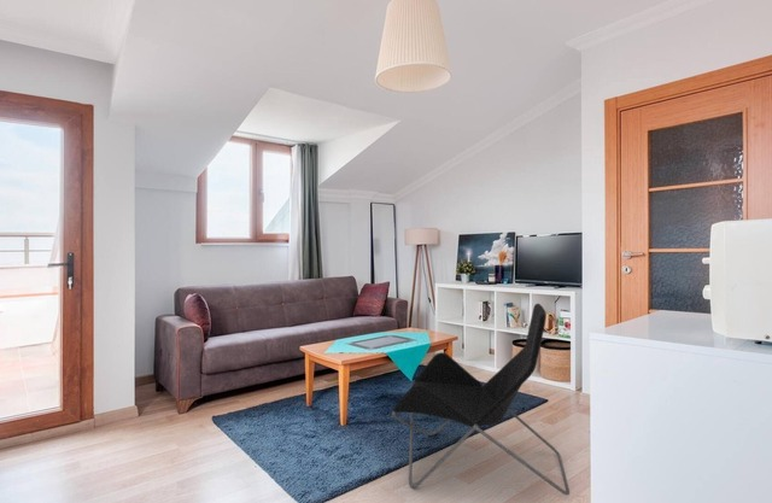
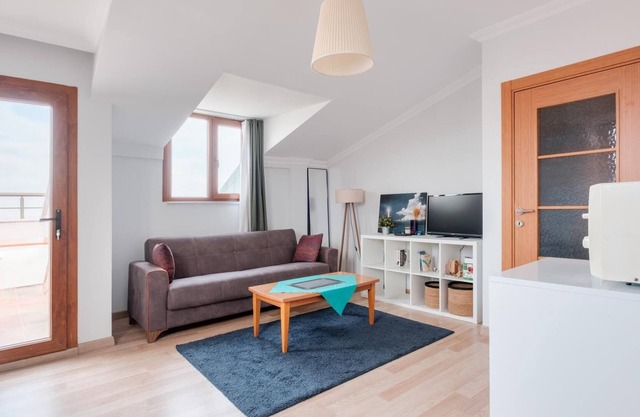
- lounge chair (478, 386)
